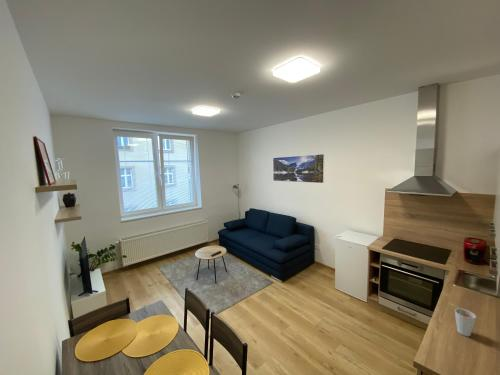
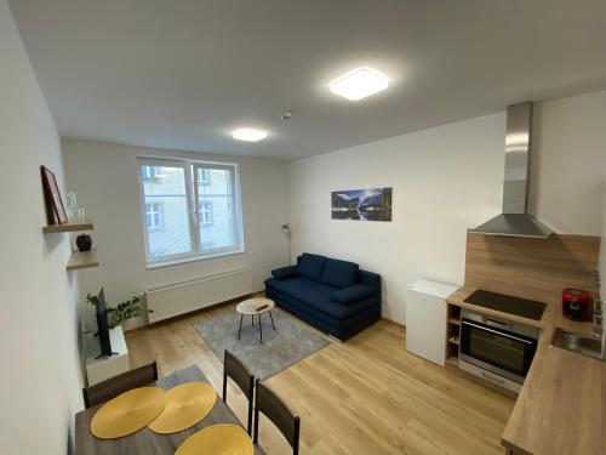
- cup (461, 318)
